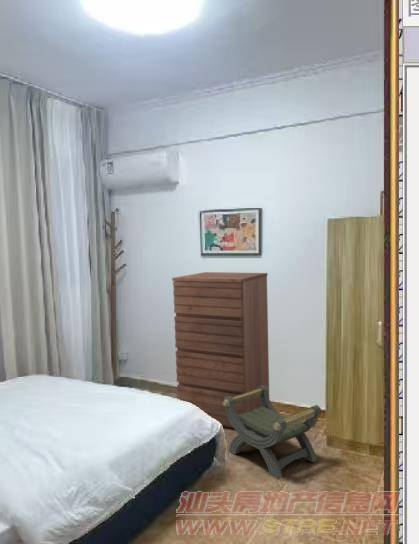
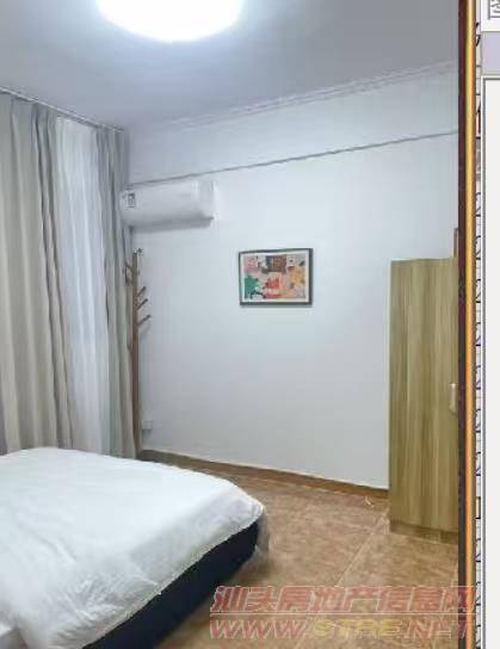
- dresser (223, 346)
- stool (270, 428)
